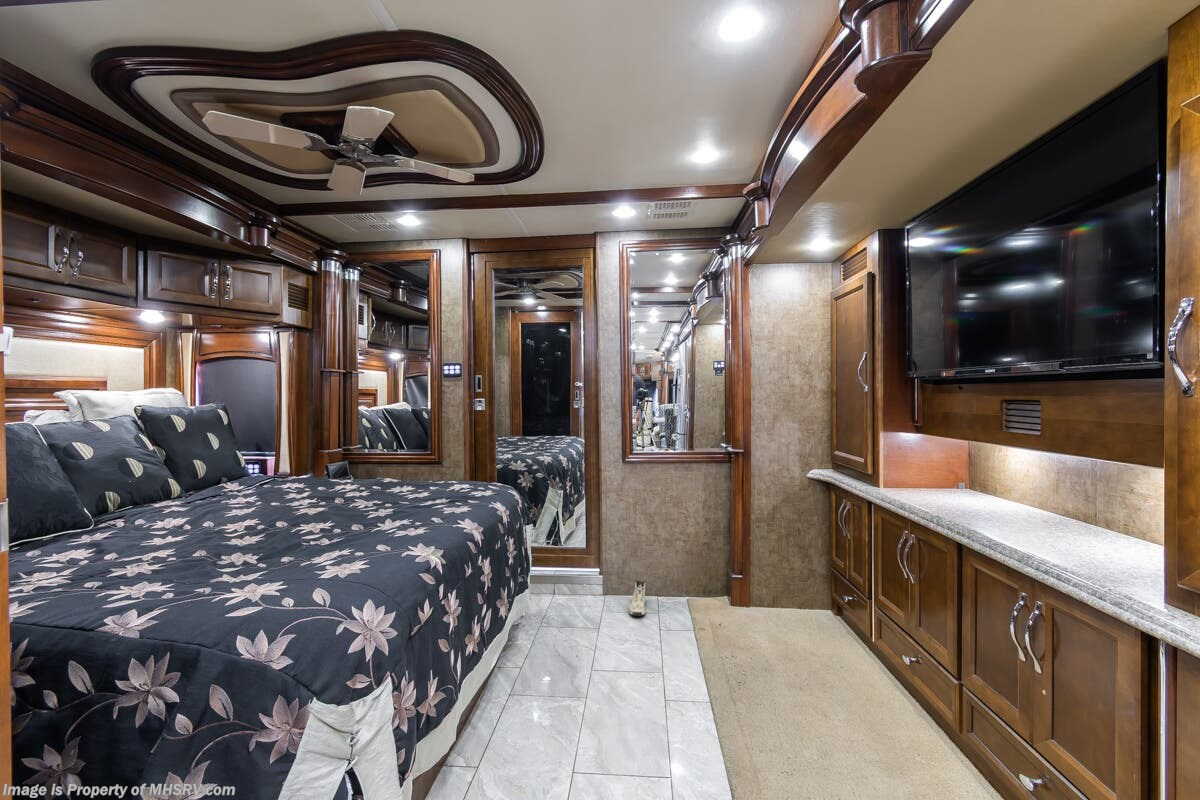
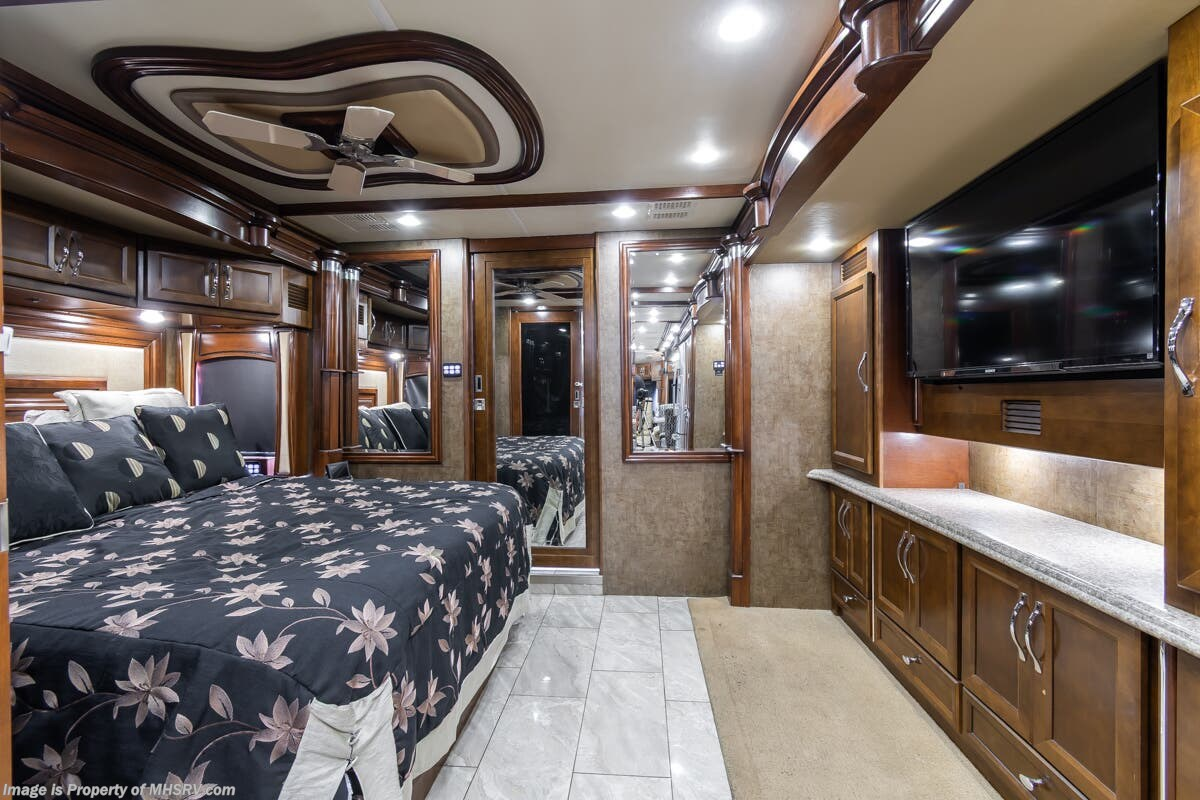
- sneaker (637, 596)
